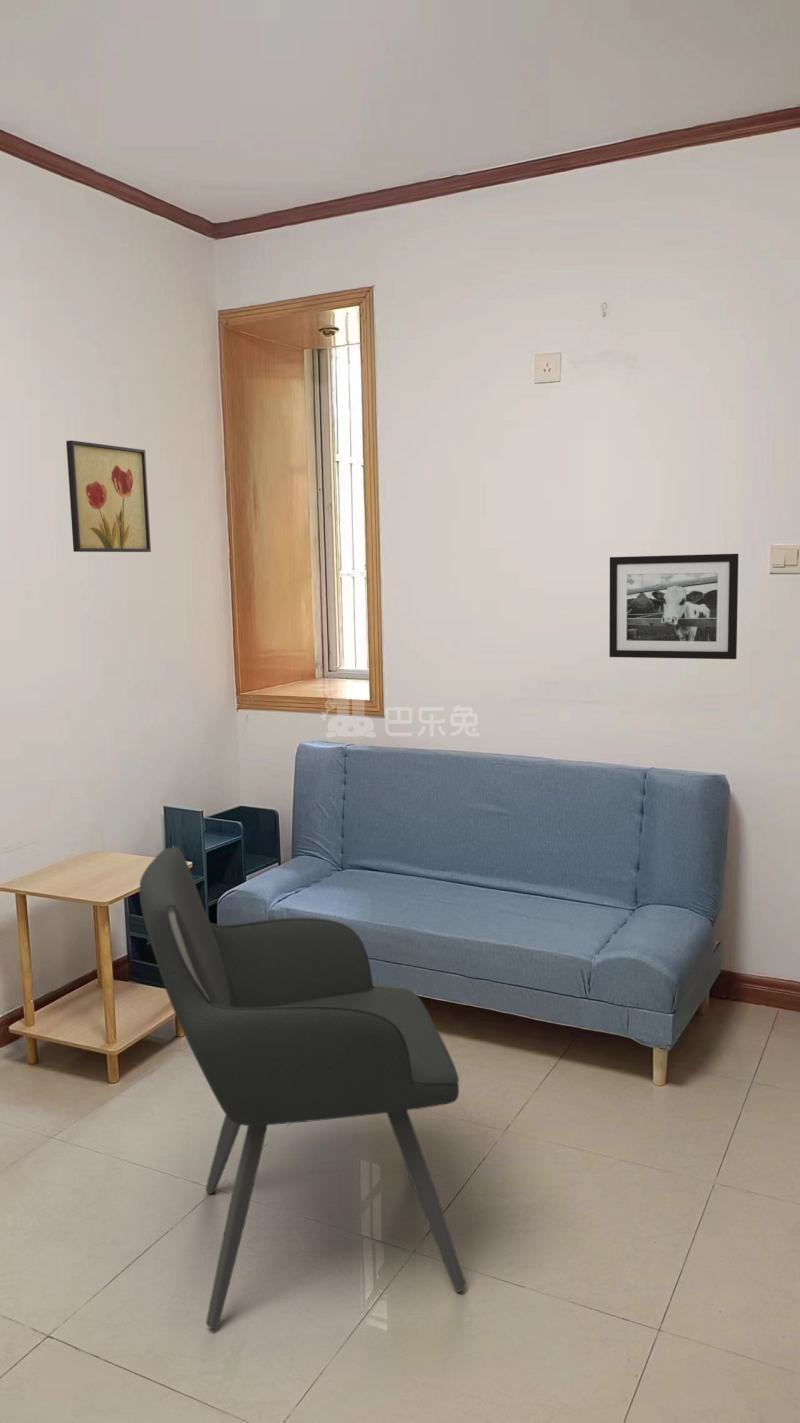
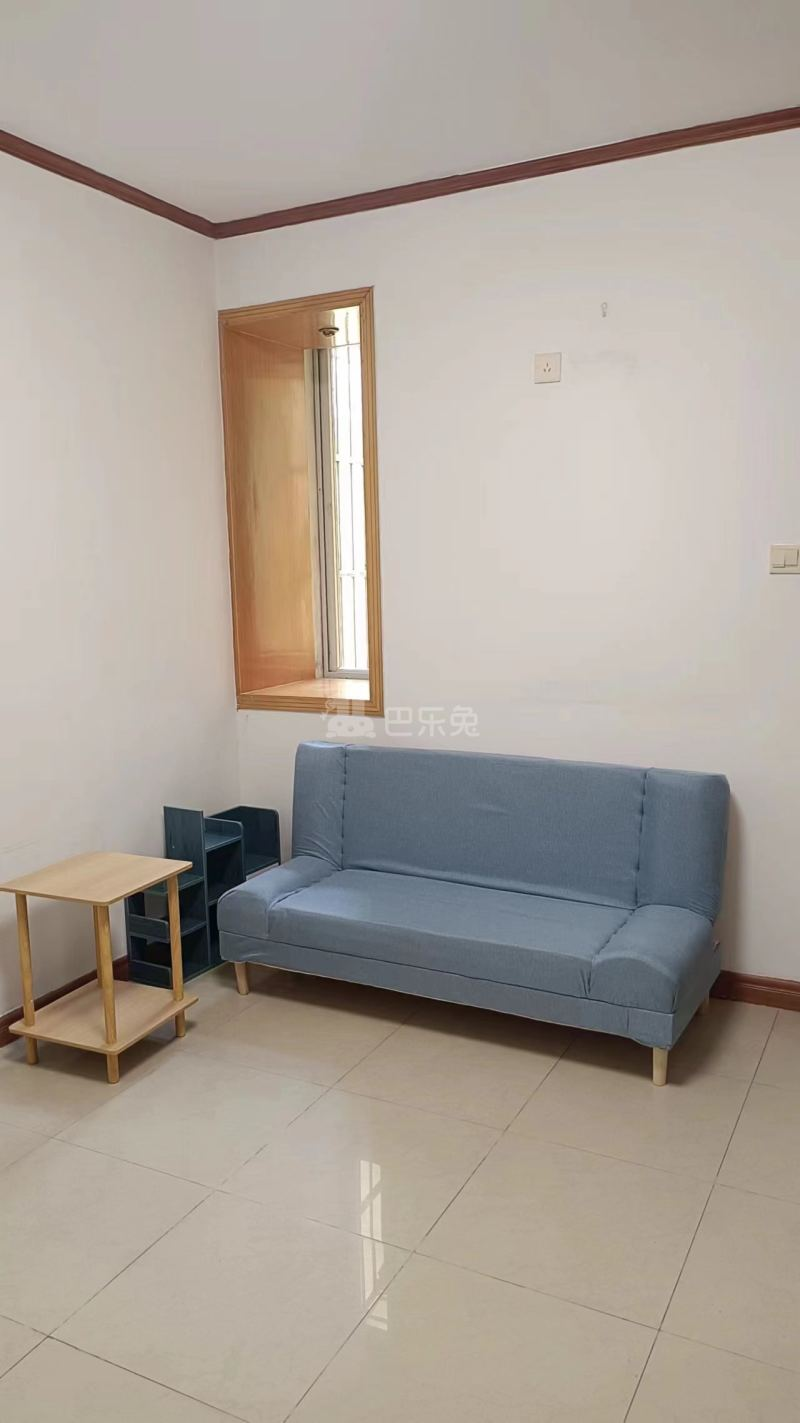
- picture frame (672, 606)
- wall art (108, 499)
- armchair (298, 1056)
